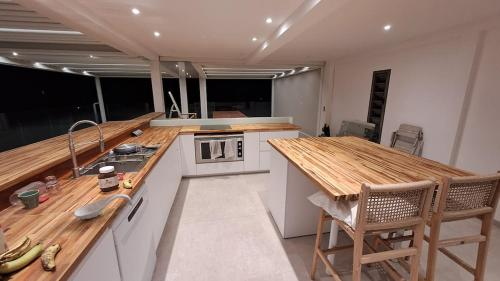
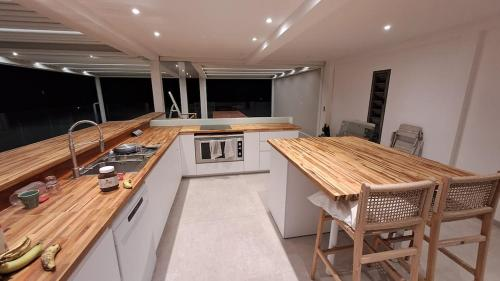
- spoon rest (104, 205)
